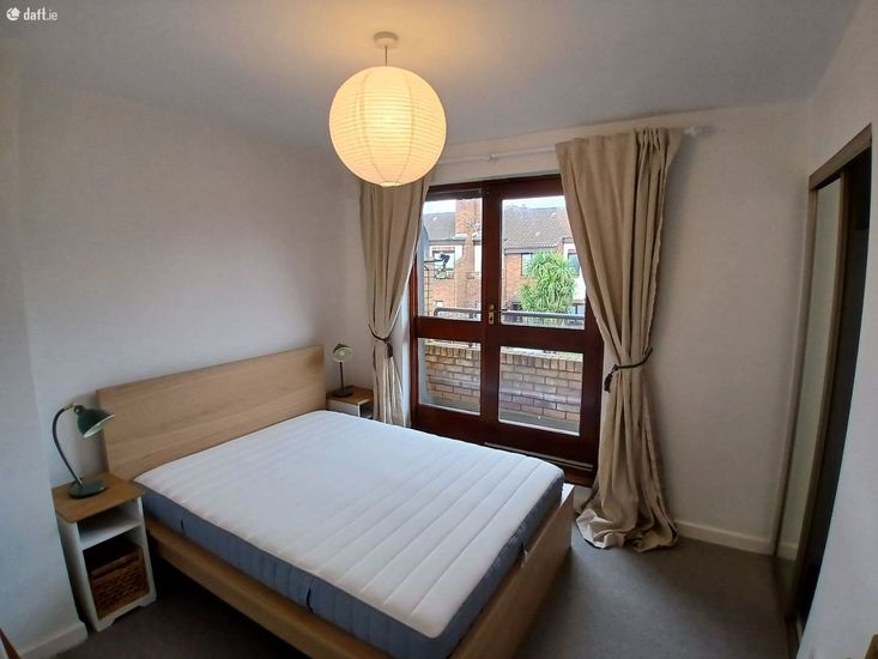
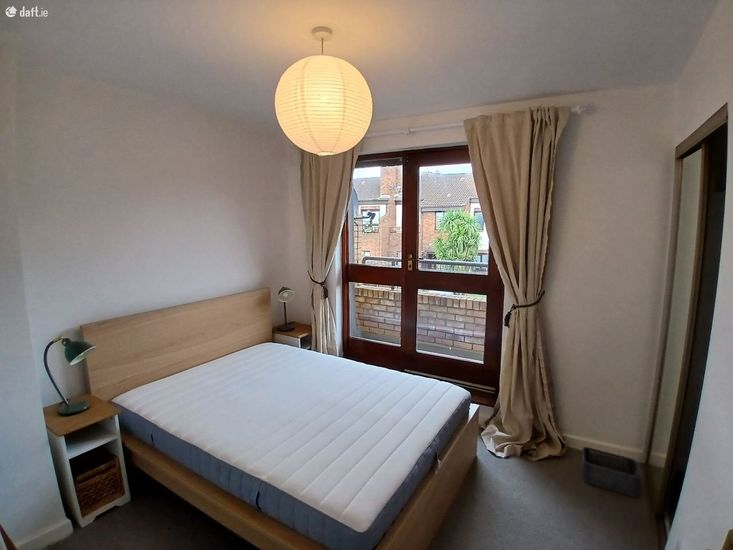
+ storage bin (609, 470)
